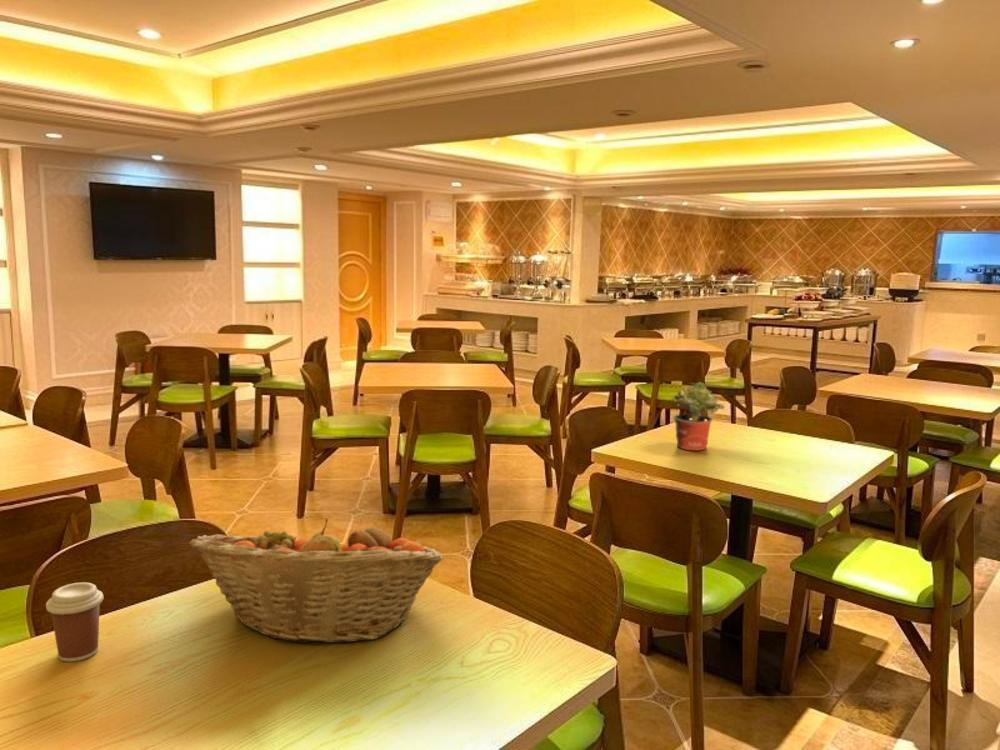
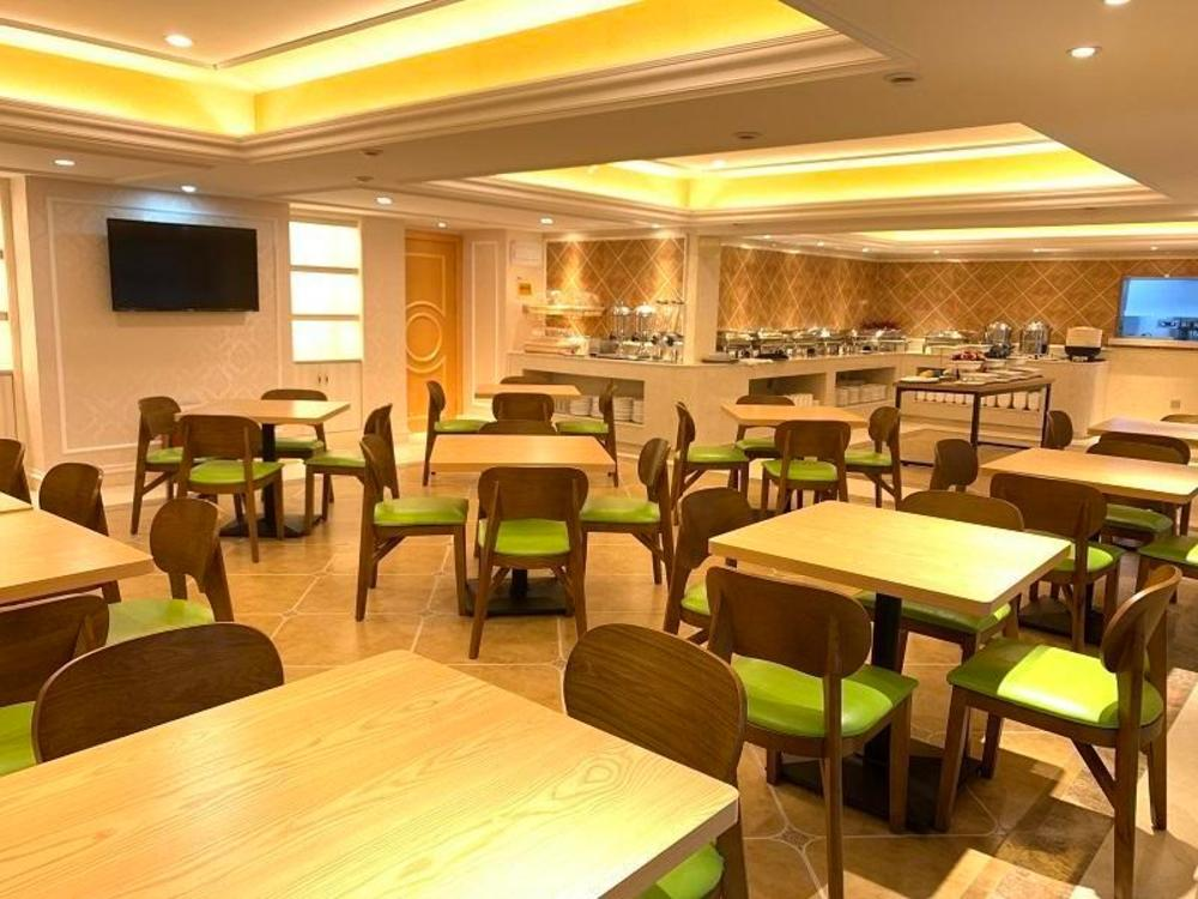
- potted plant (698, 415)
- coffee cup (76, 621)
- fruit basket (318, 566)
